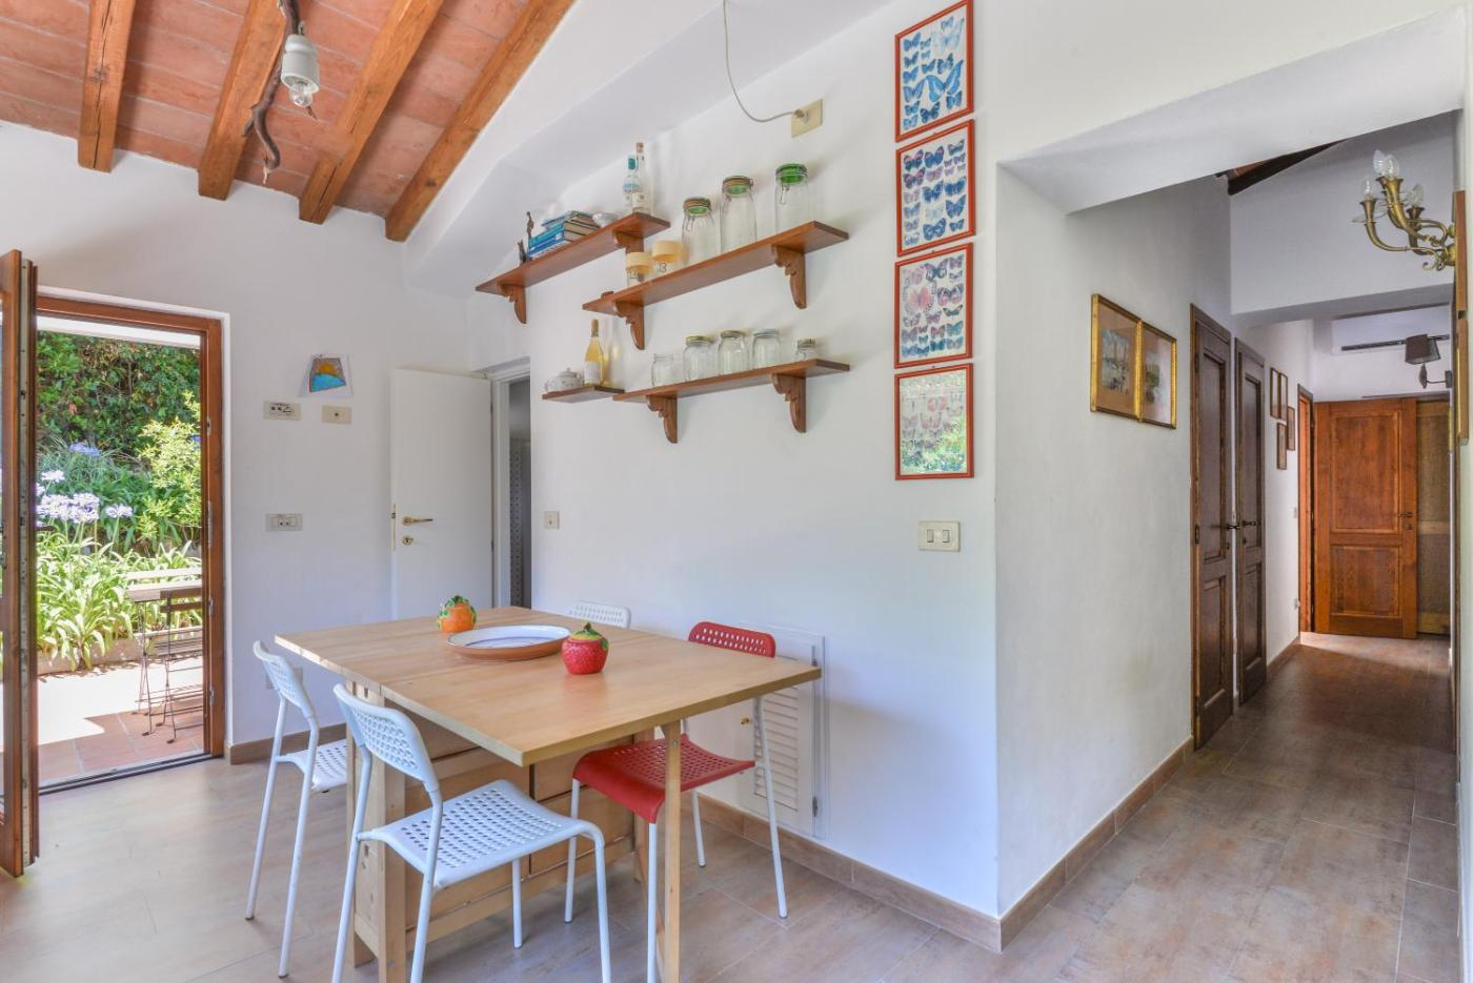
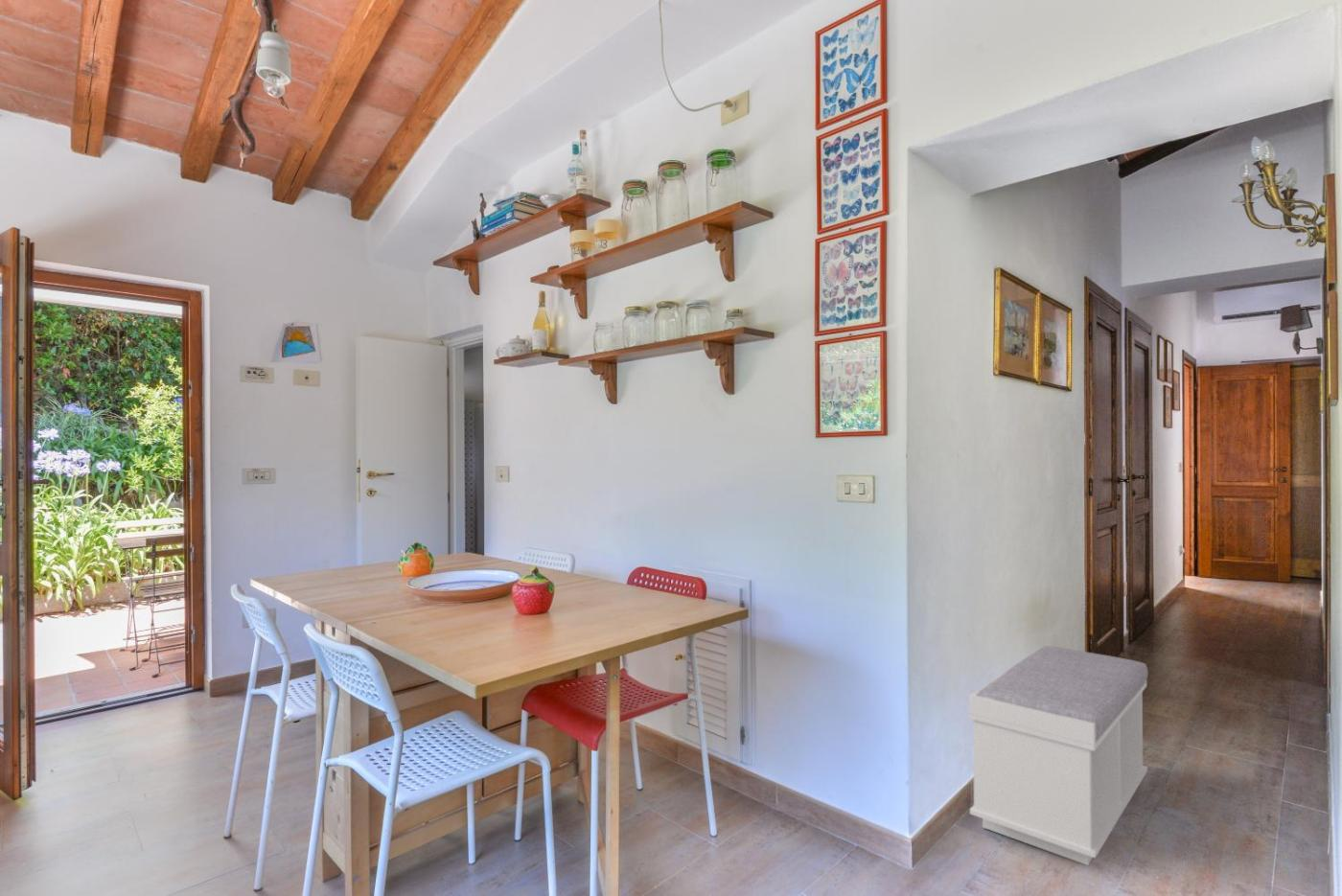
+ bench (1065, 739)
